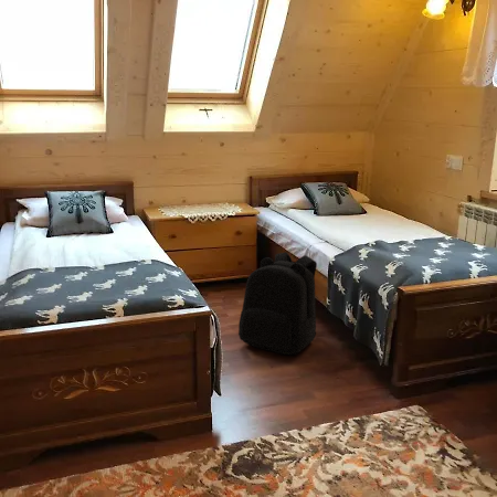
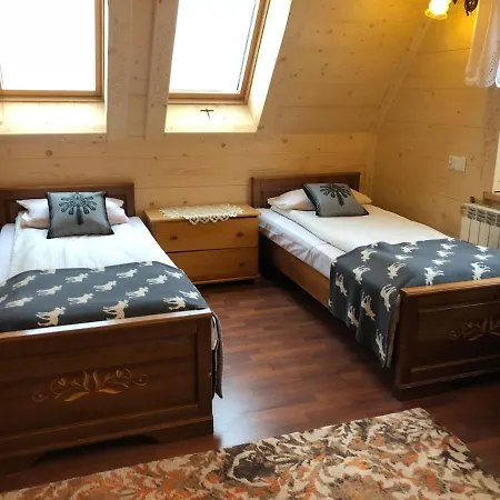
- backpack (282, 300)
